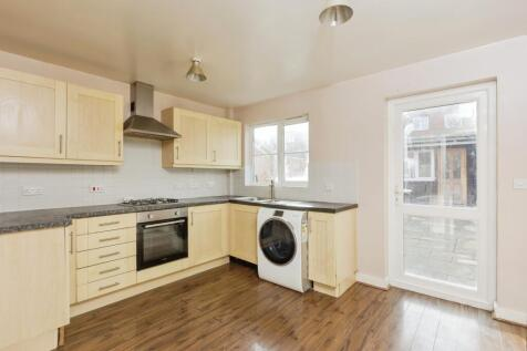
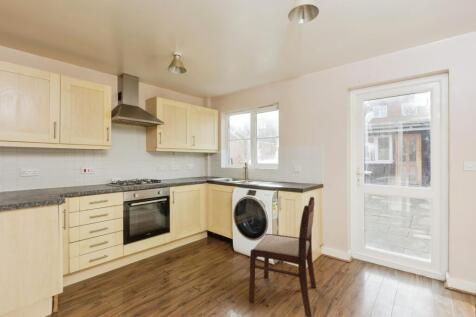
+ dining chair (284, 246)
